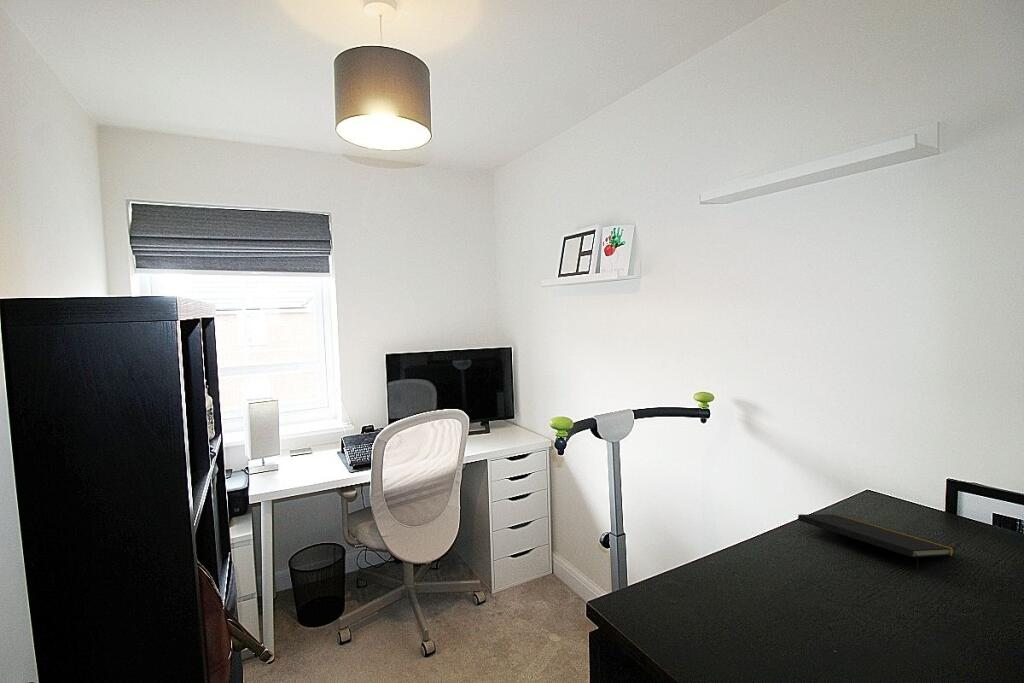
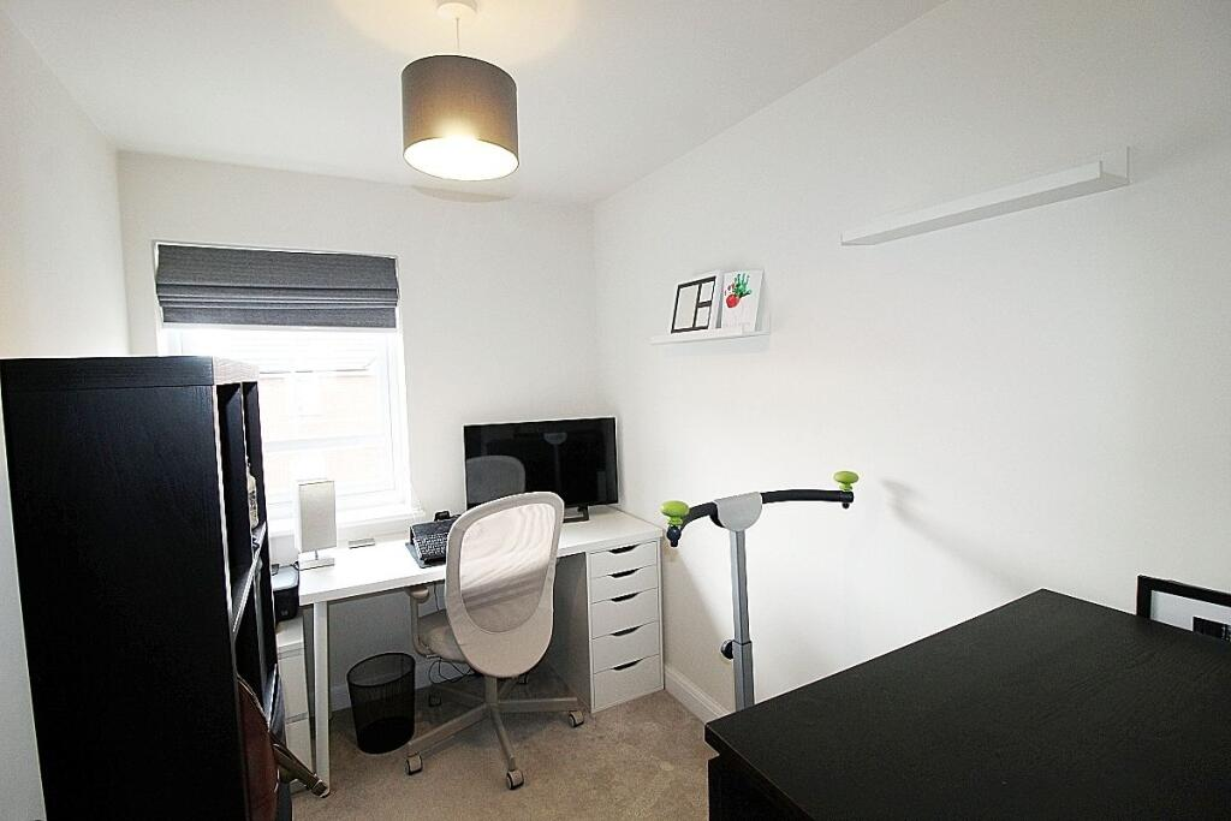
- notepad (872, 533)
